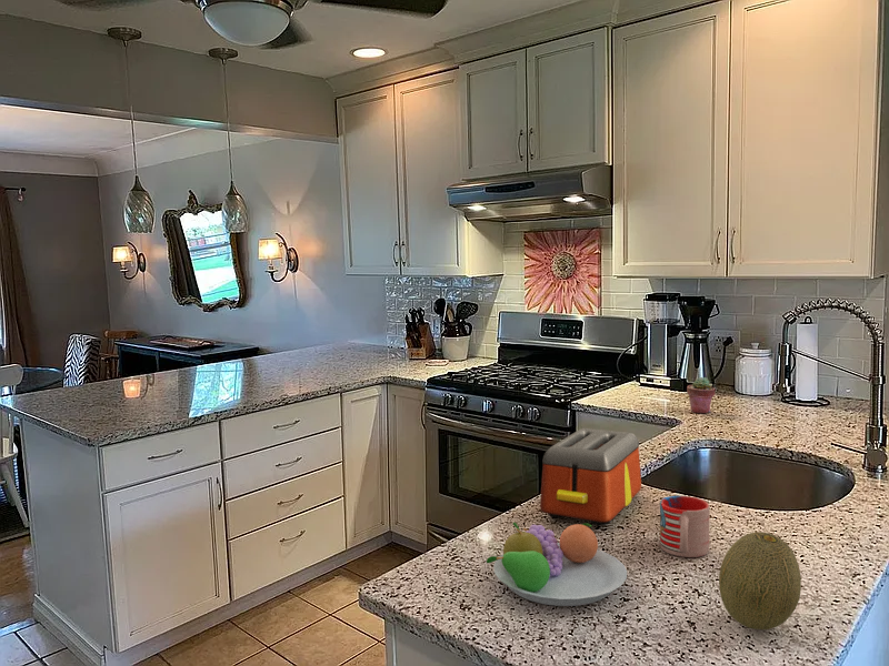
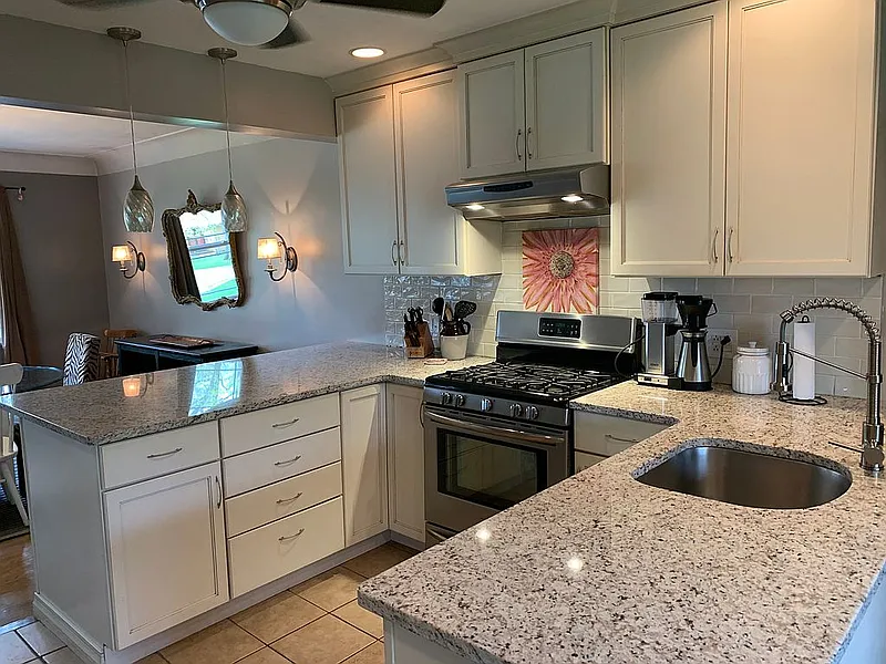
- potted succulent (700, 394)
- toaster (591, 473)
- fruit bowl (553, 556)
- mug (683, 528)
- fruit (759, 579)
